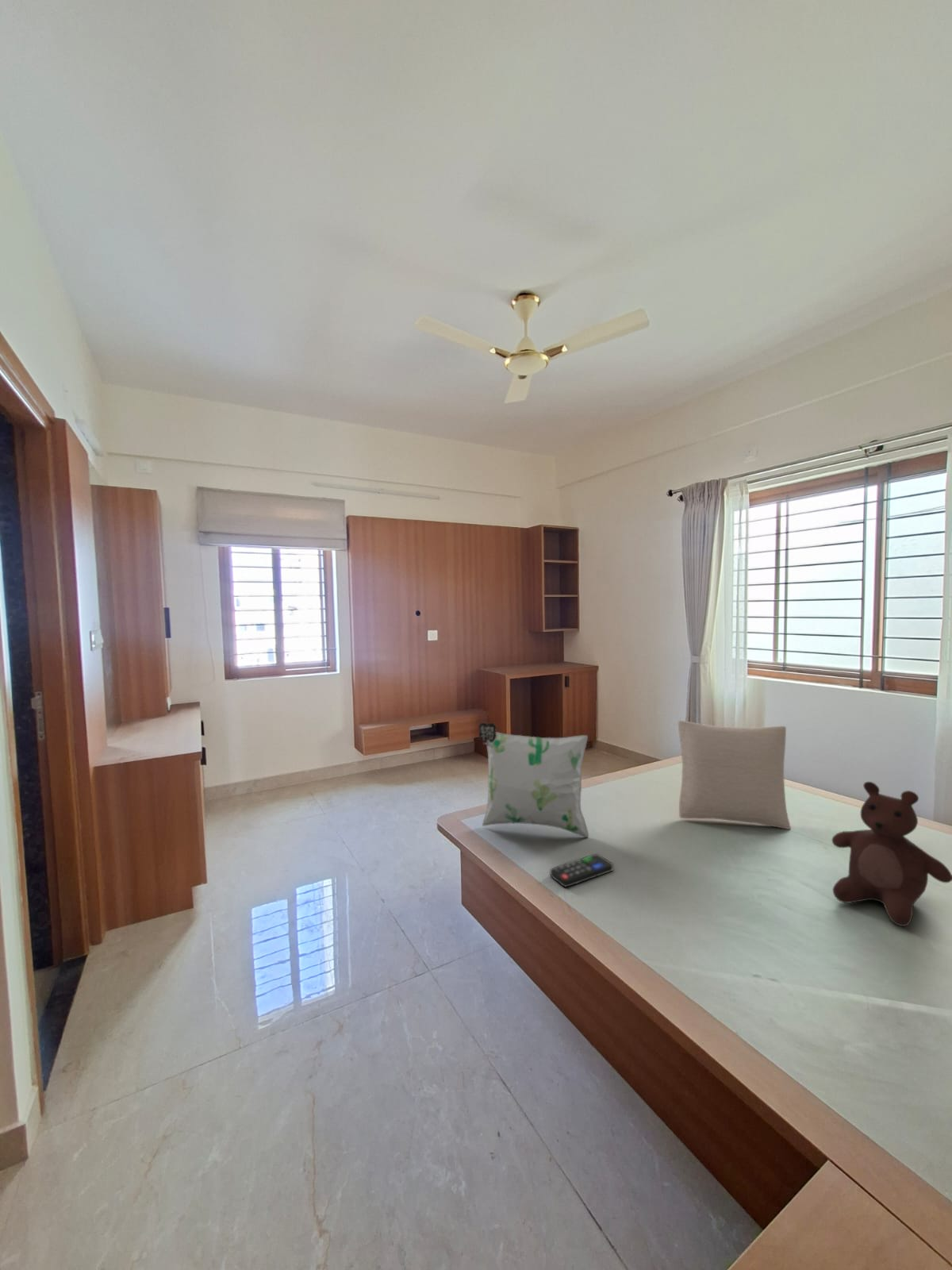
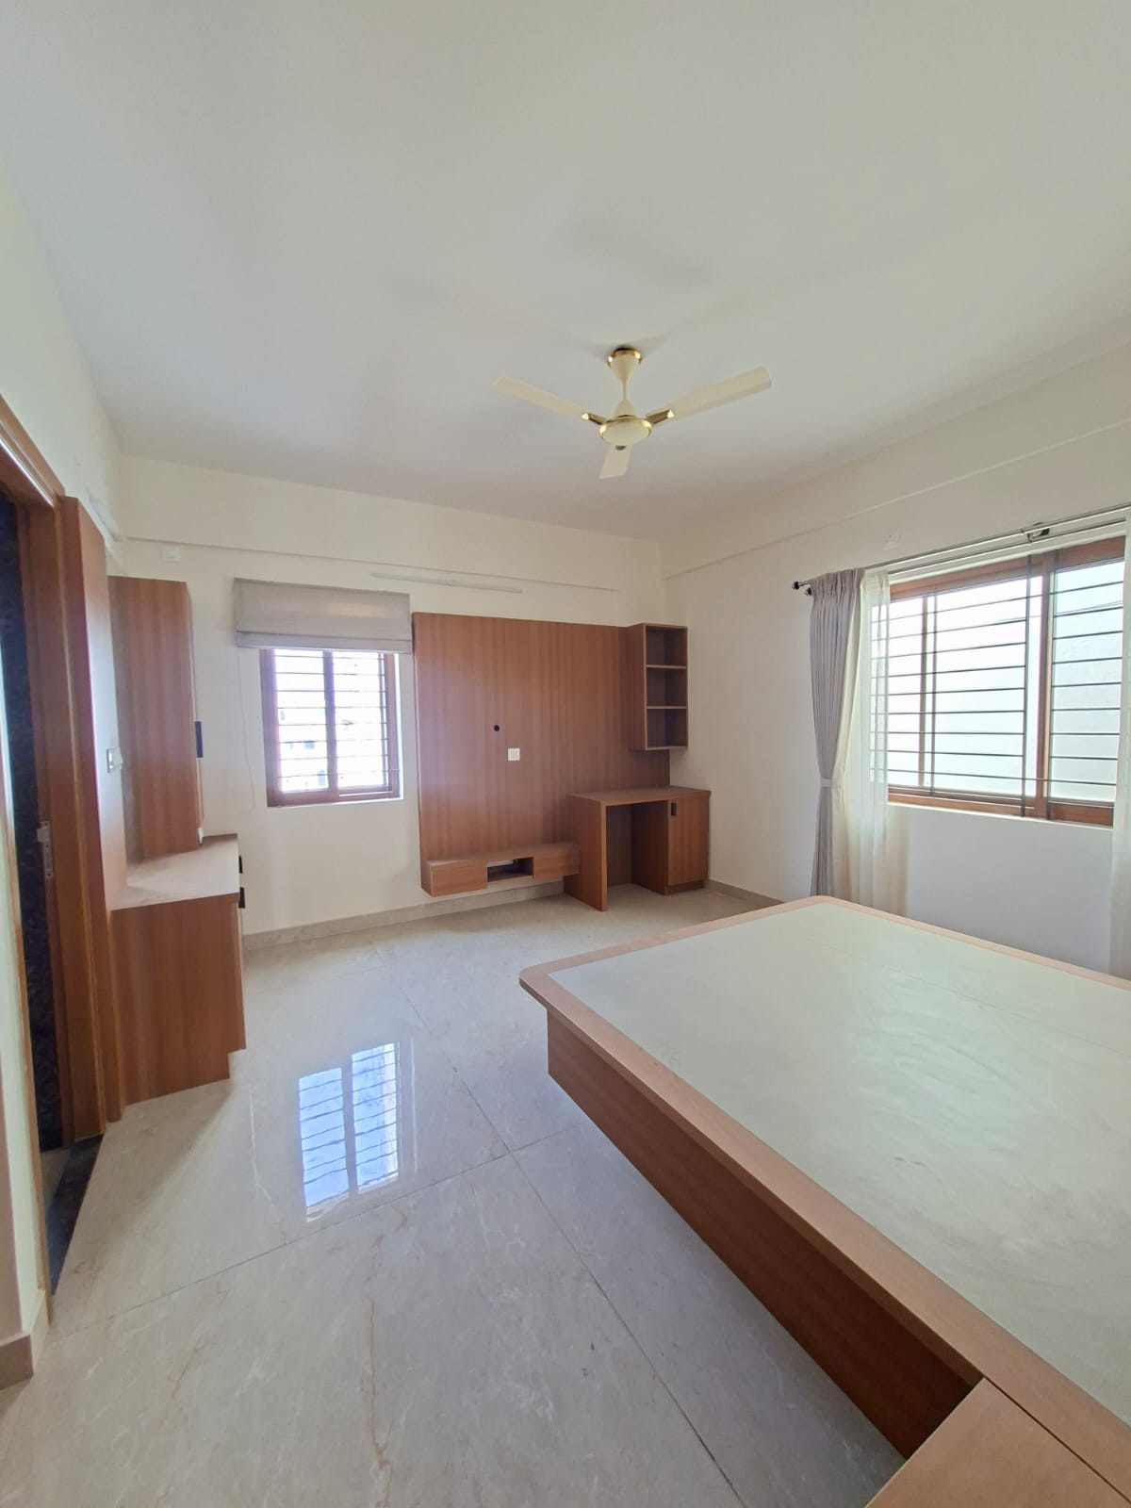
- decorative pillow (532, 778)
- pillow (731, 772)
- teddy bear (882, 847)
- remote control (582, 869)
